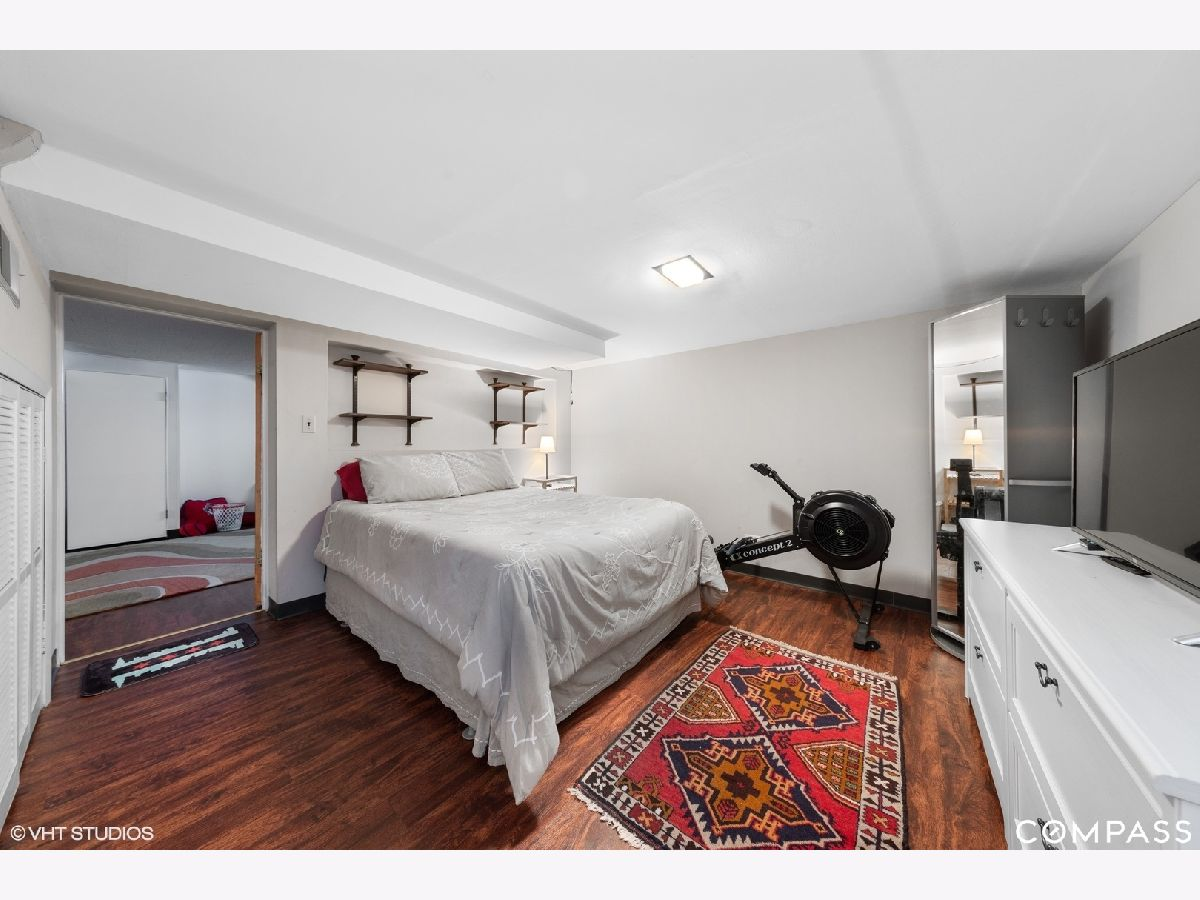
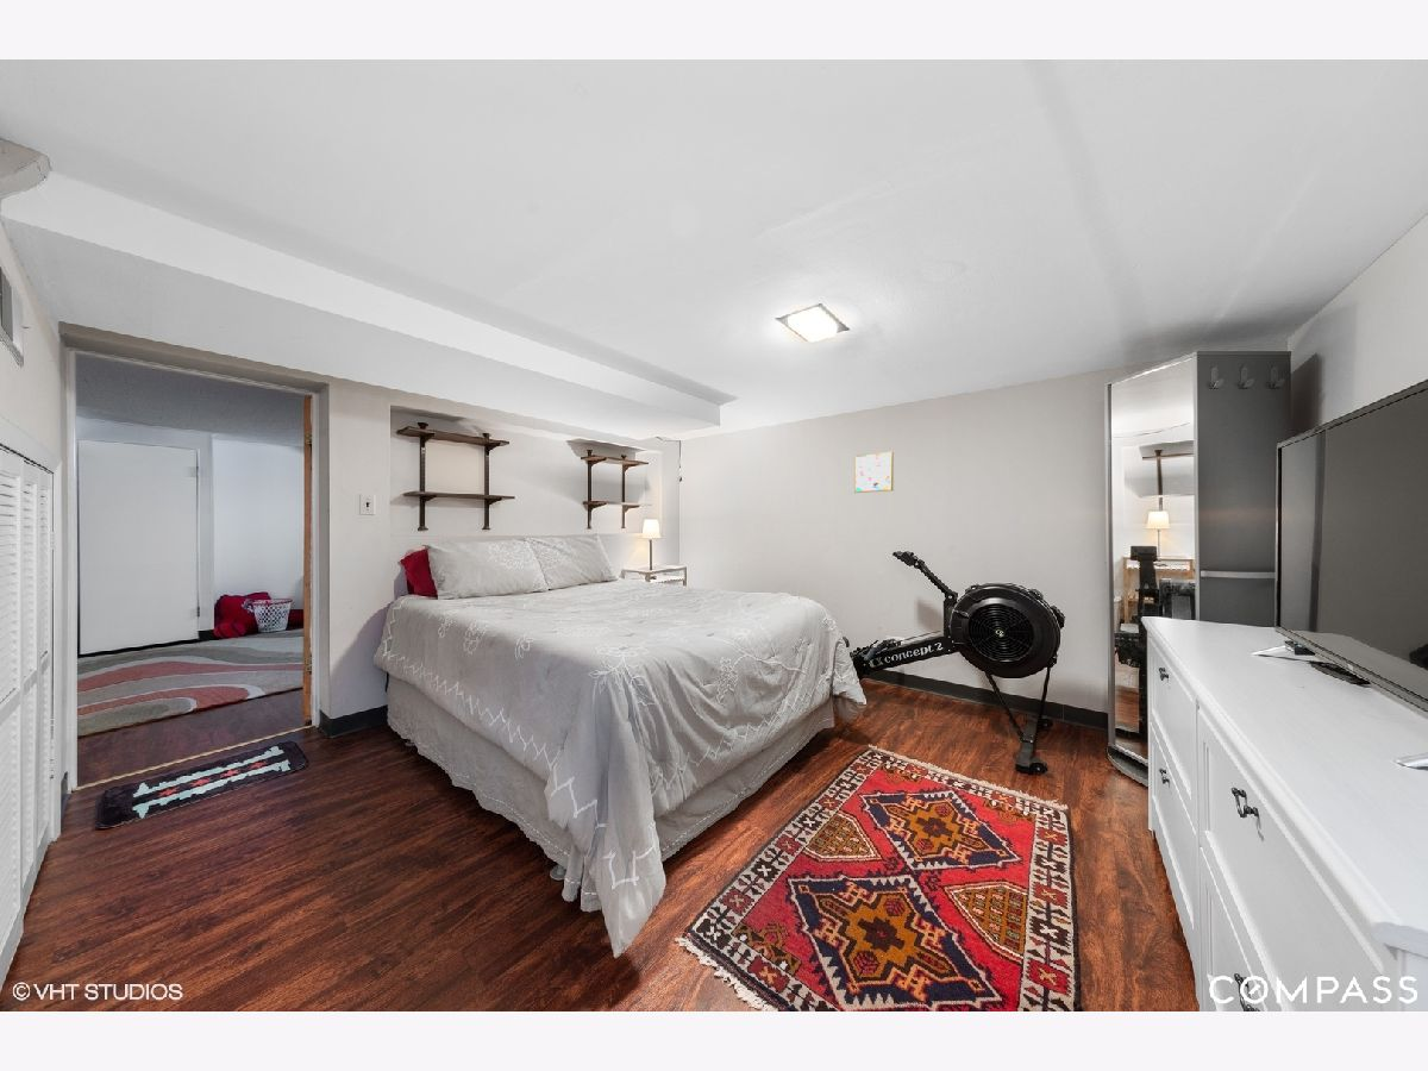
+ wall art (873, 472)
